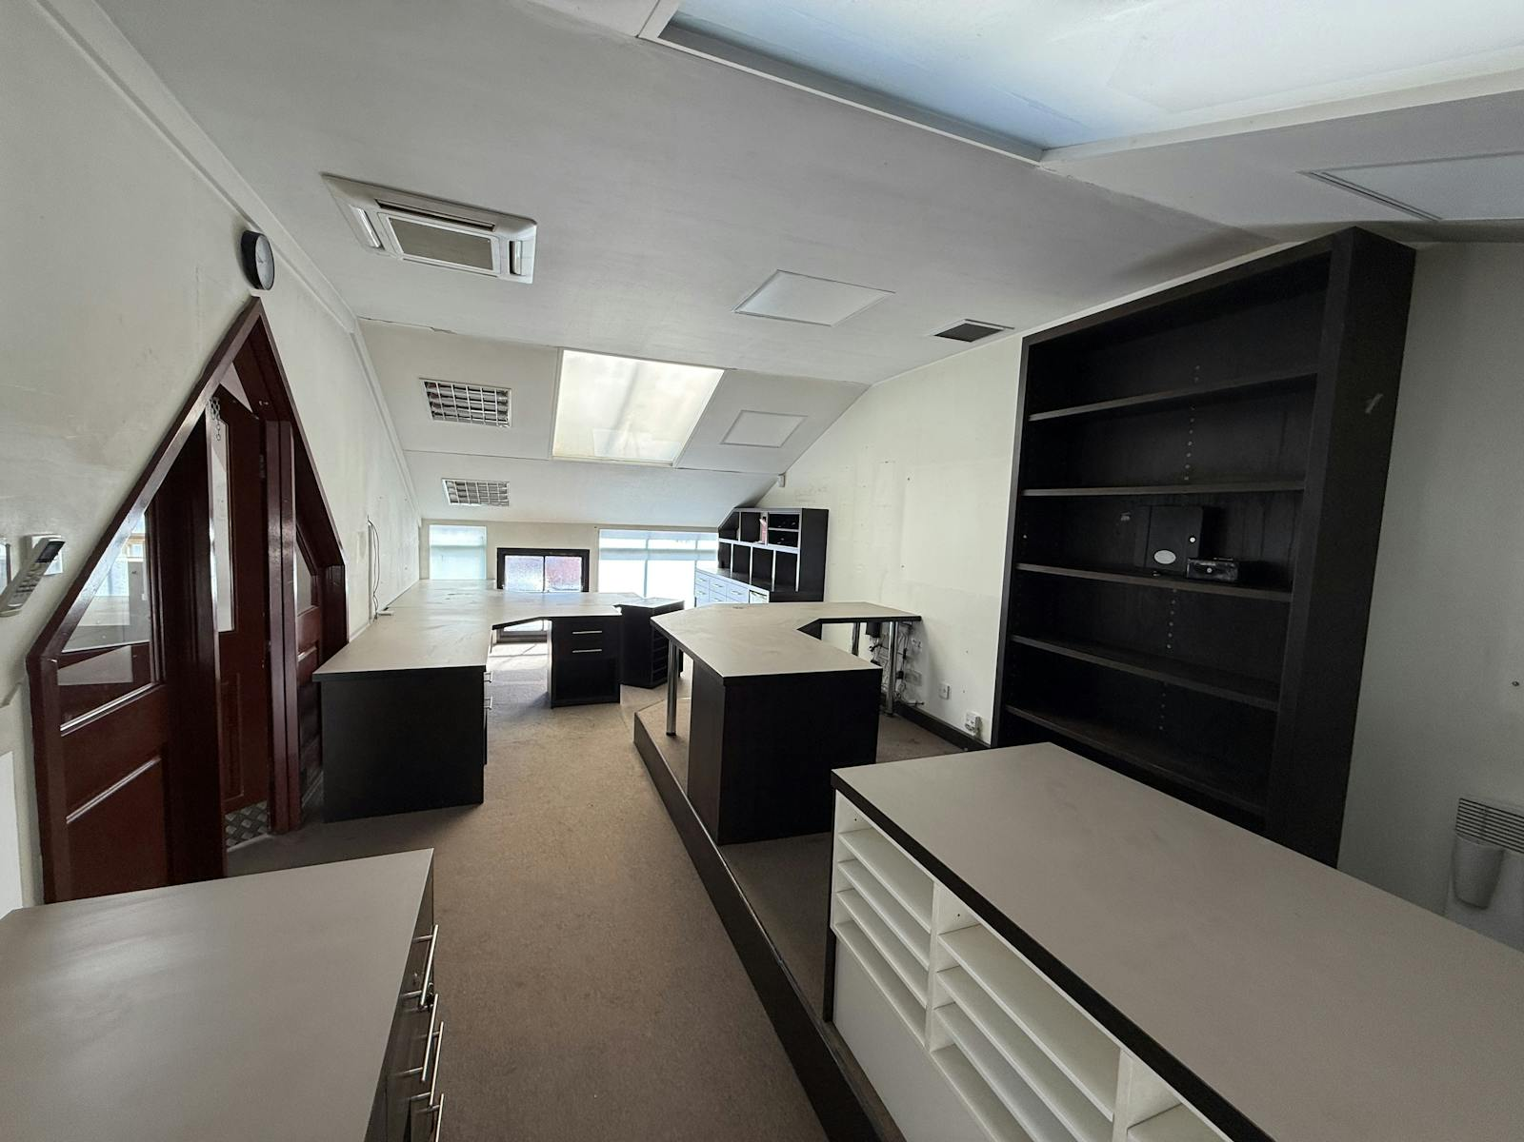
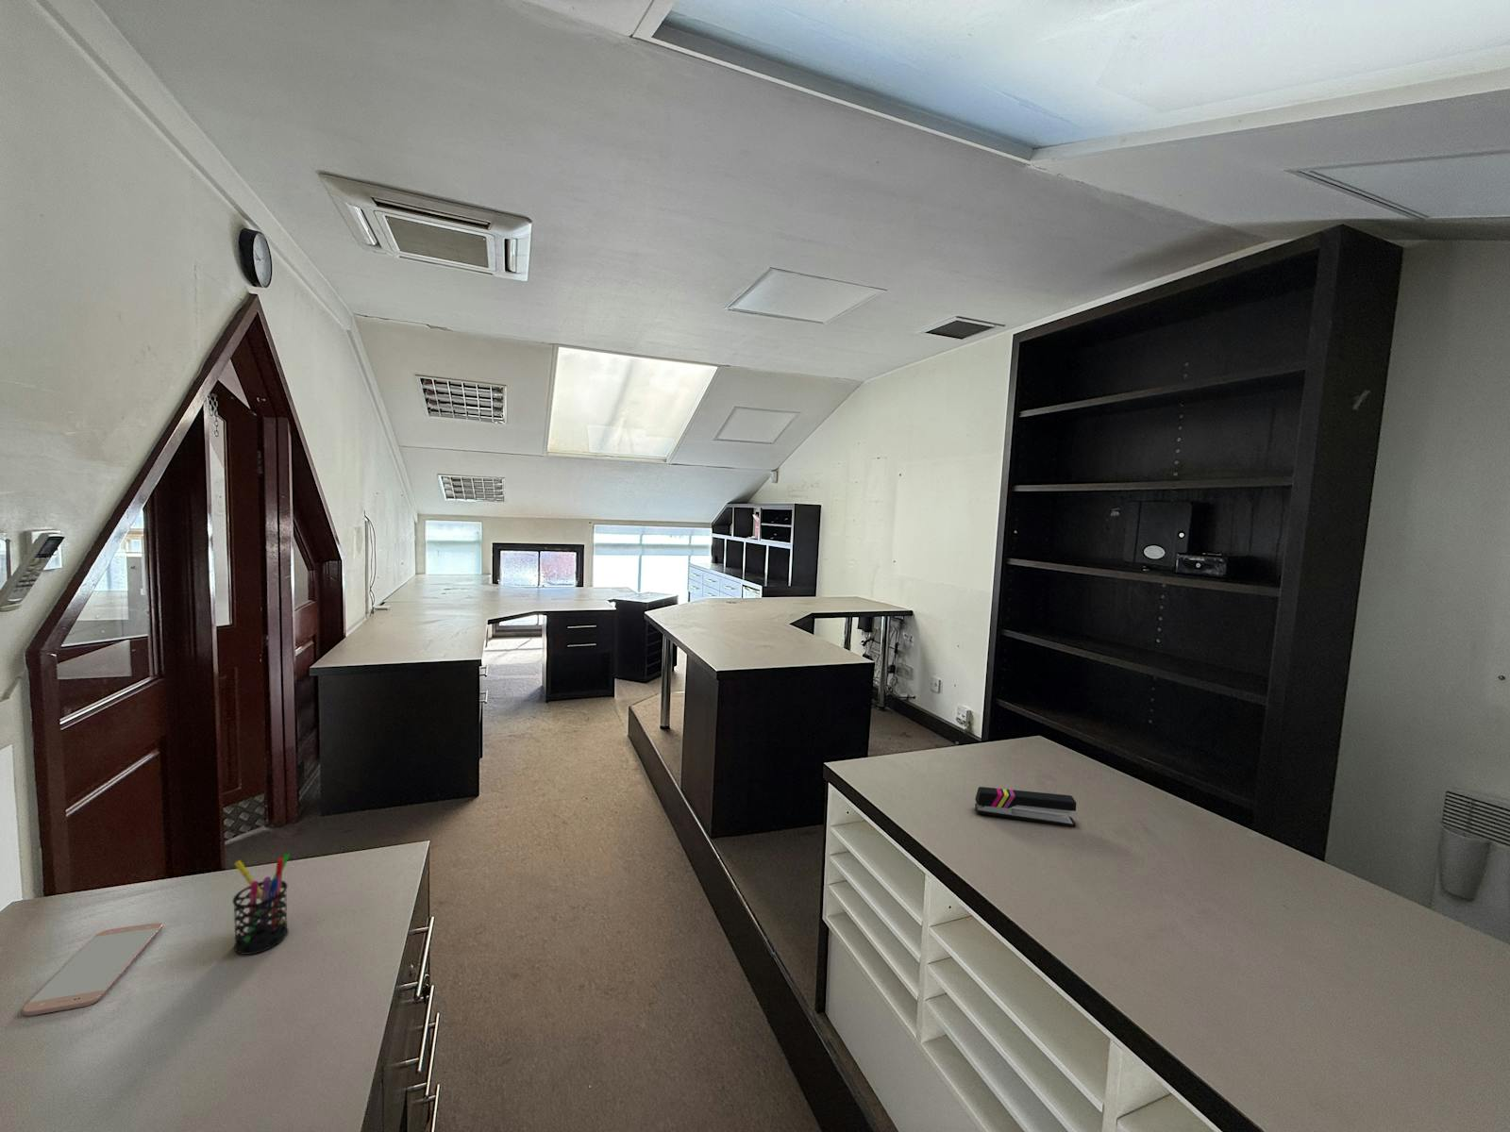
+ stapler (1024, 804)
+ pen holder (268, 895)
+ smartphone (99, 964)
